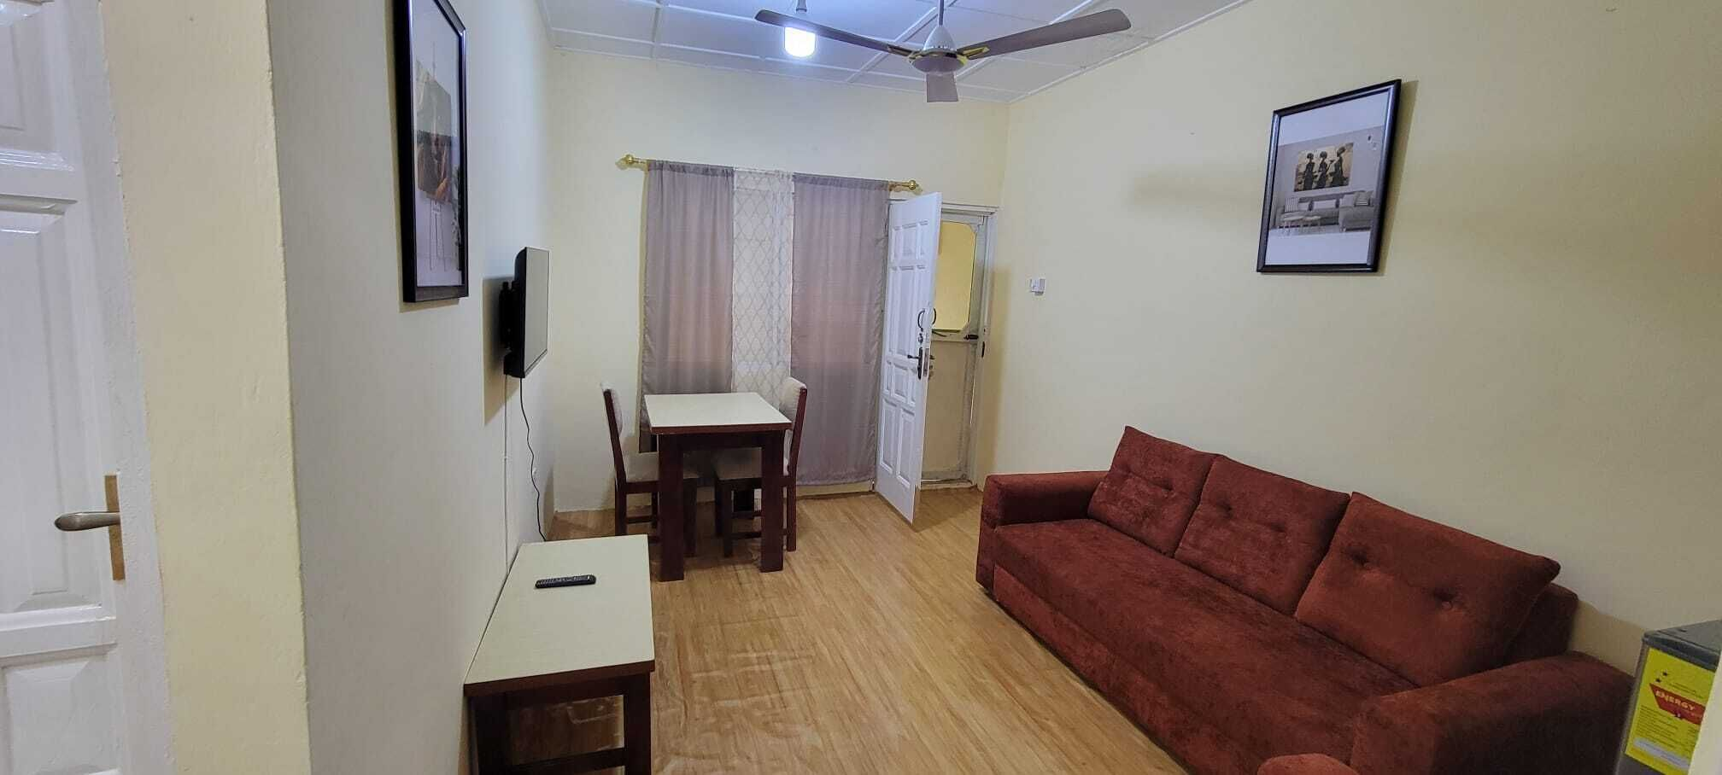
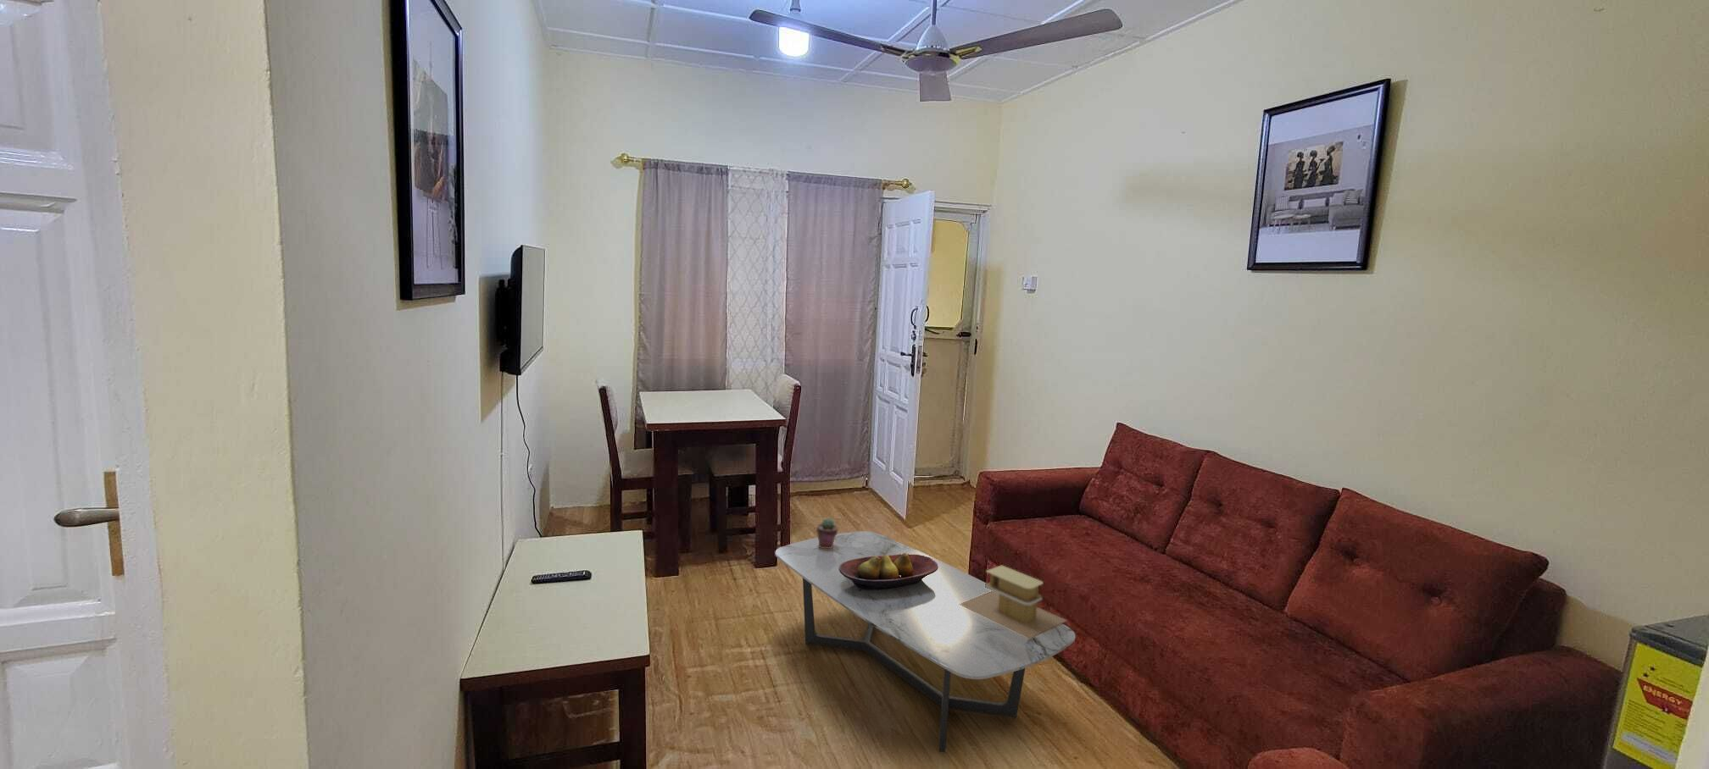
+ fruit bowl (889, 566)
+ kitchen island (1013, 594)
+ potted succulent (826, 532)
+ coffee table (905, 632)
